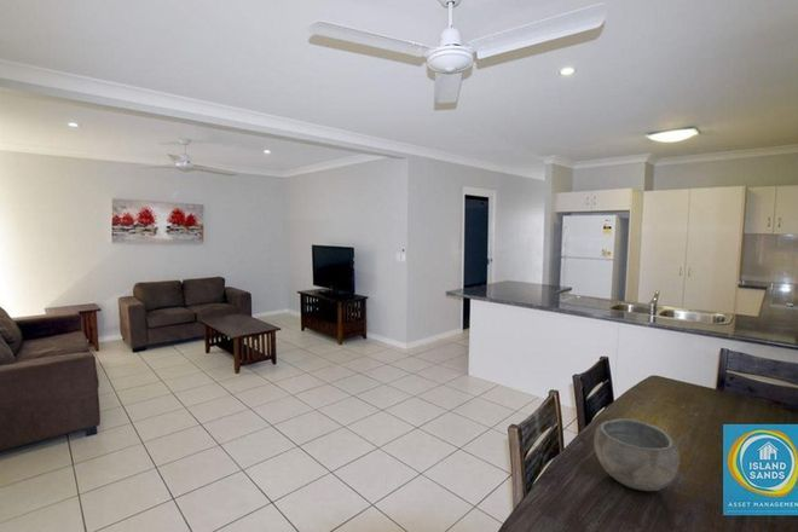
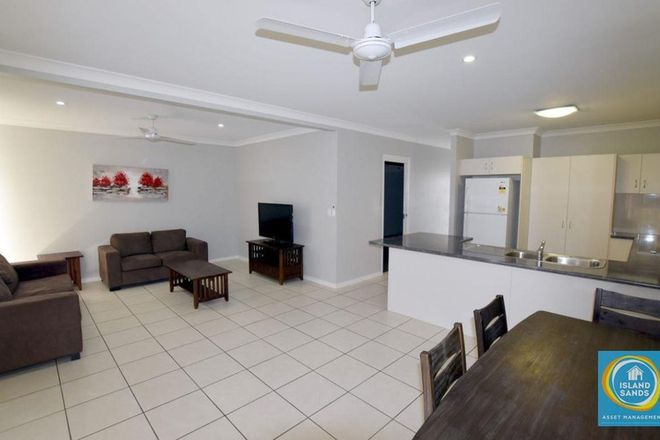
- bowl (634, 456)
